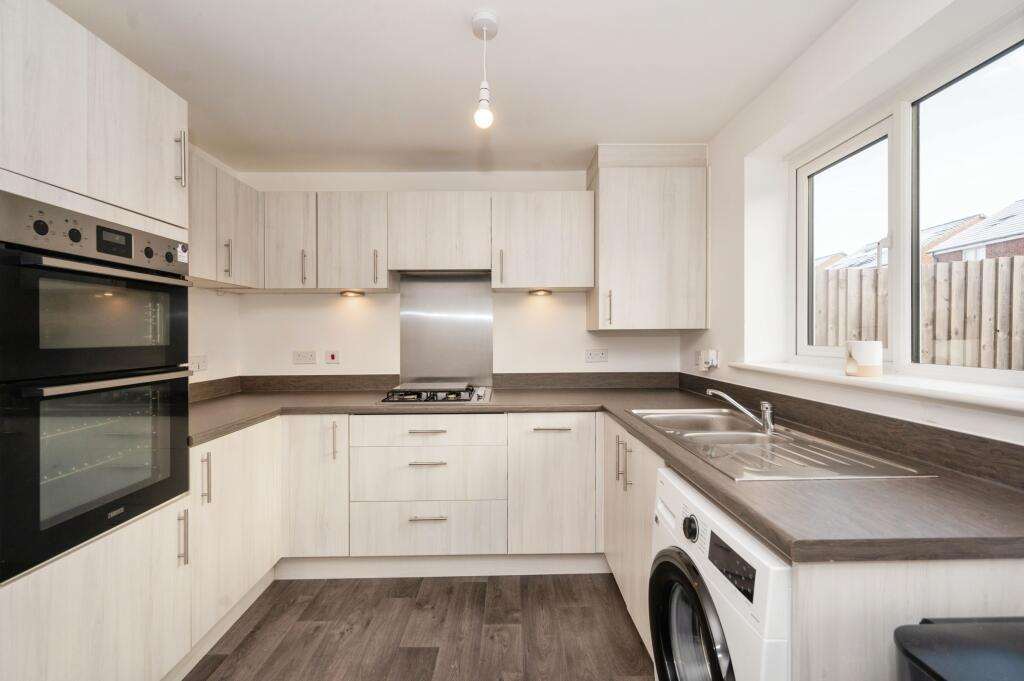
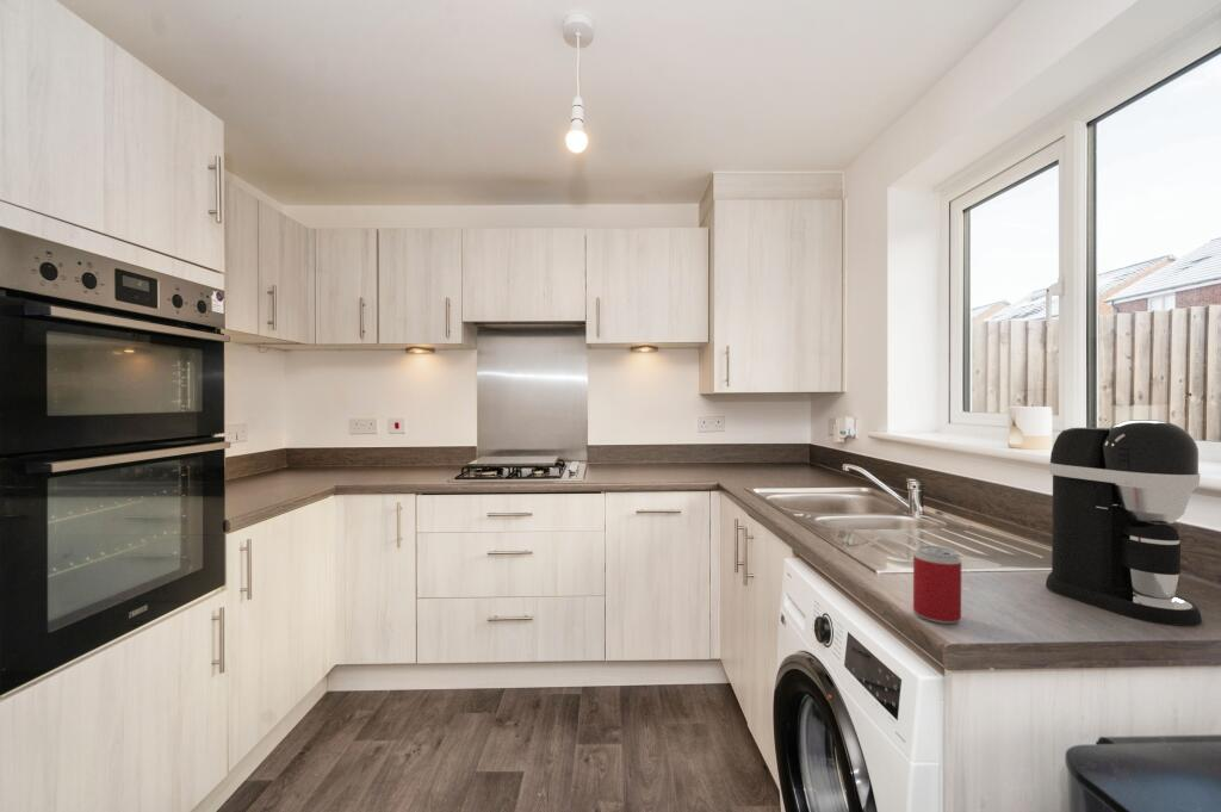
+ beverage can (936, 583)
+ coffee maker (1117, 509)
